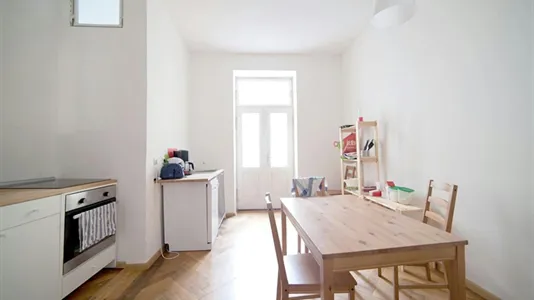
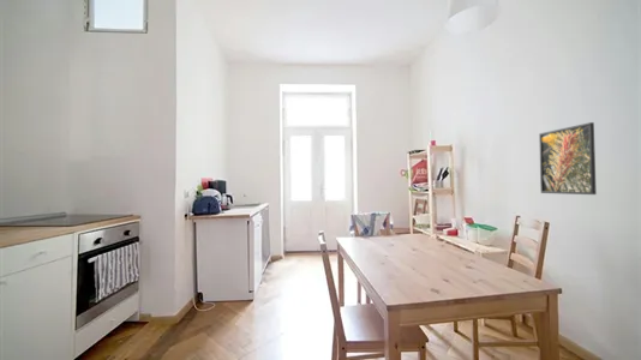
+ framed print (564, 161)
